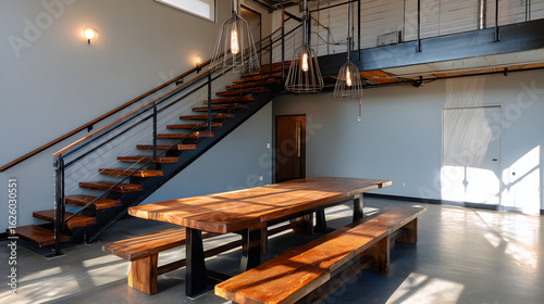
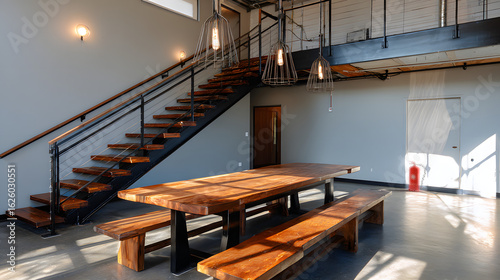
+ fire extinguisher (417, 176)
